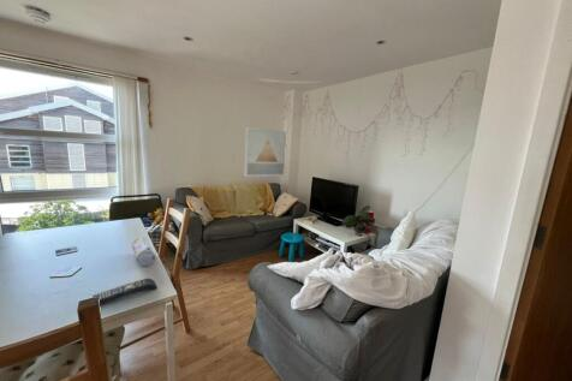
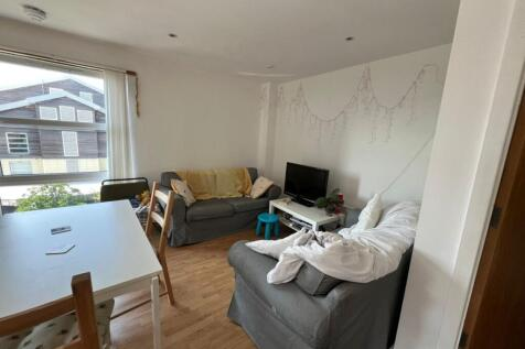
- remote control (126, 290)
- pencil case (143, 250)
- wall art (266, 153)
